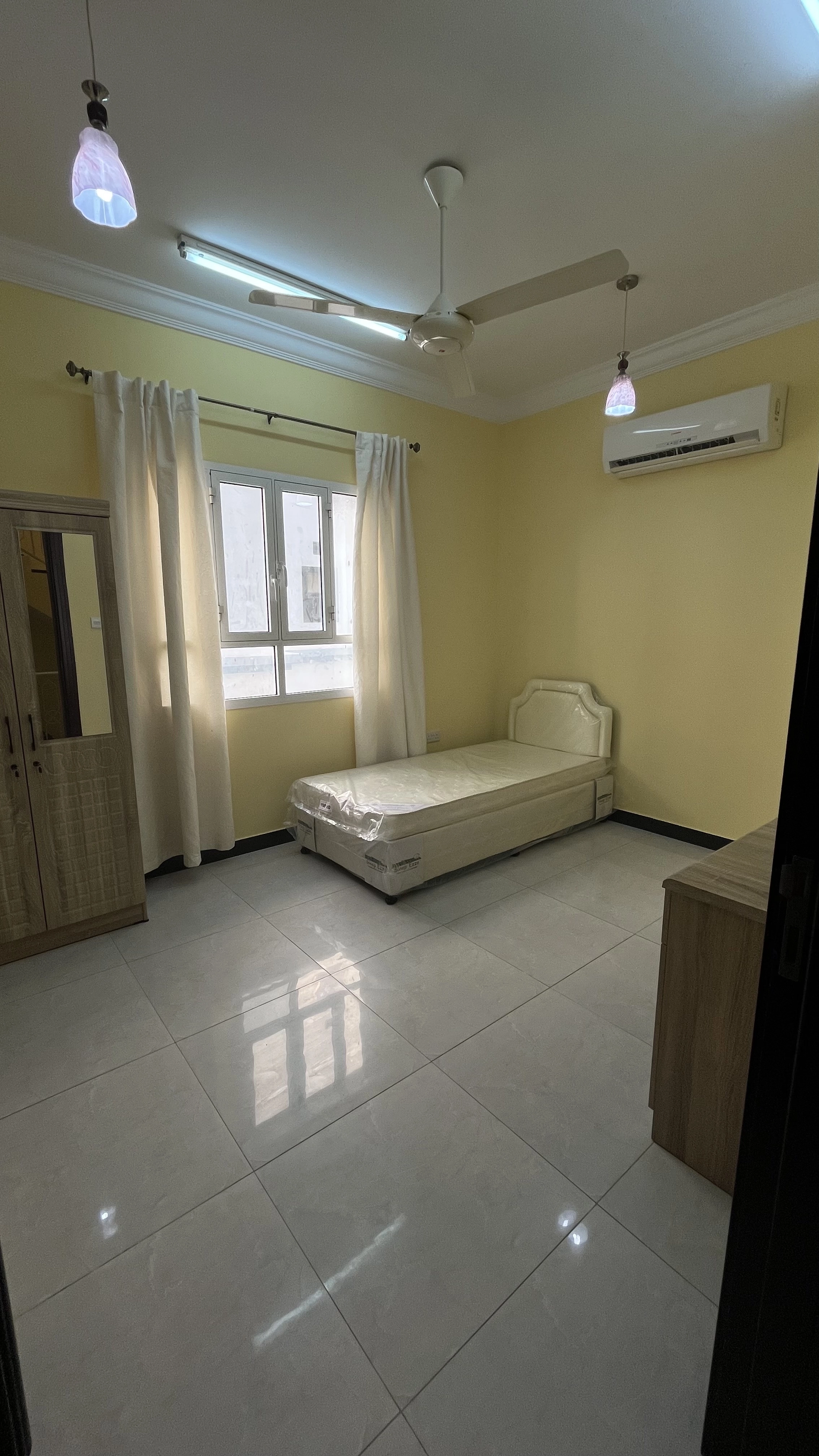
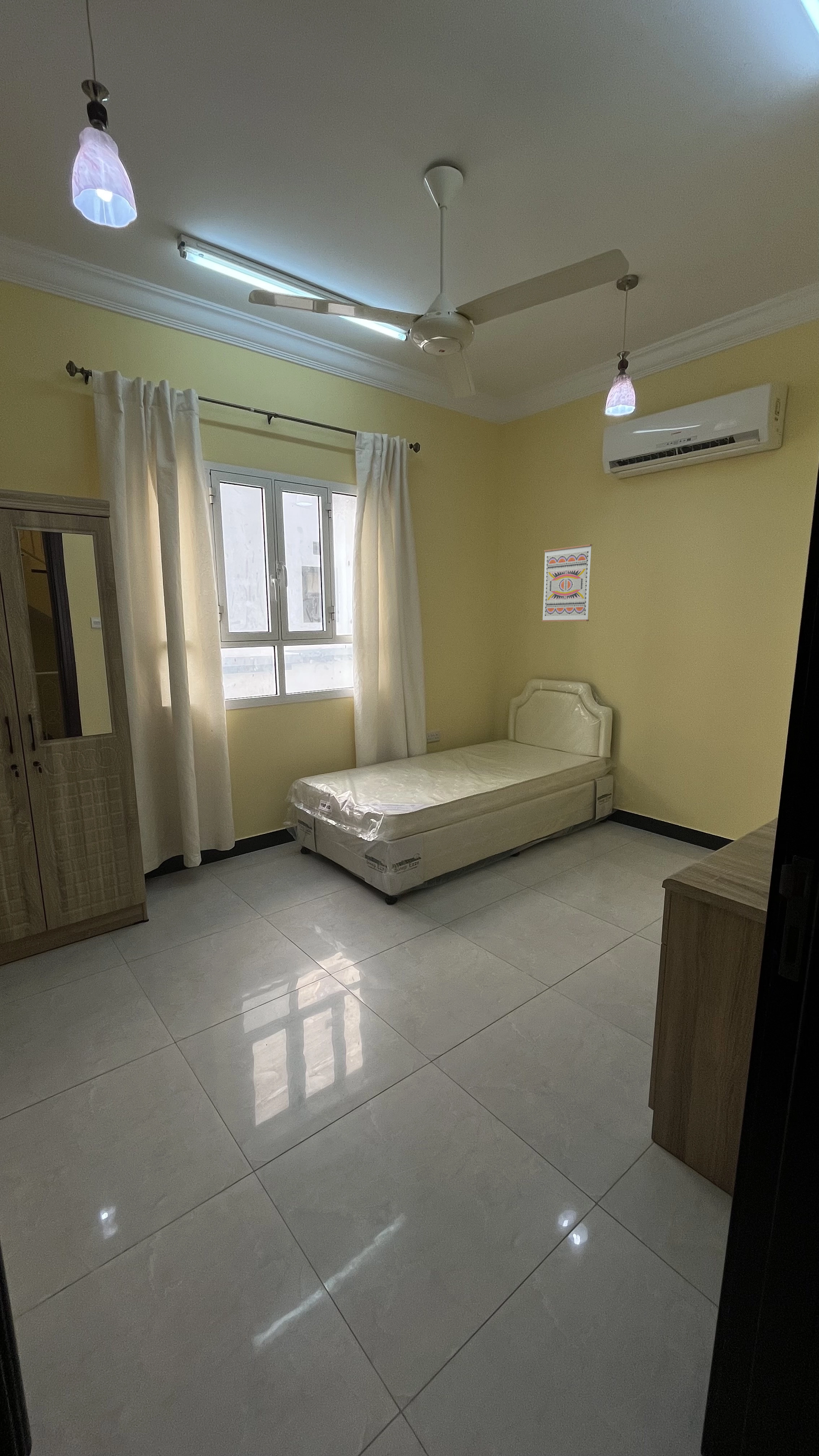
+ wall art (566, 585)
